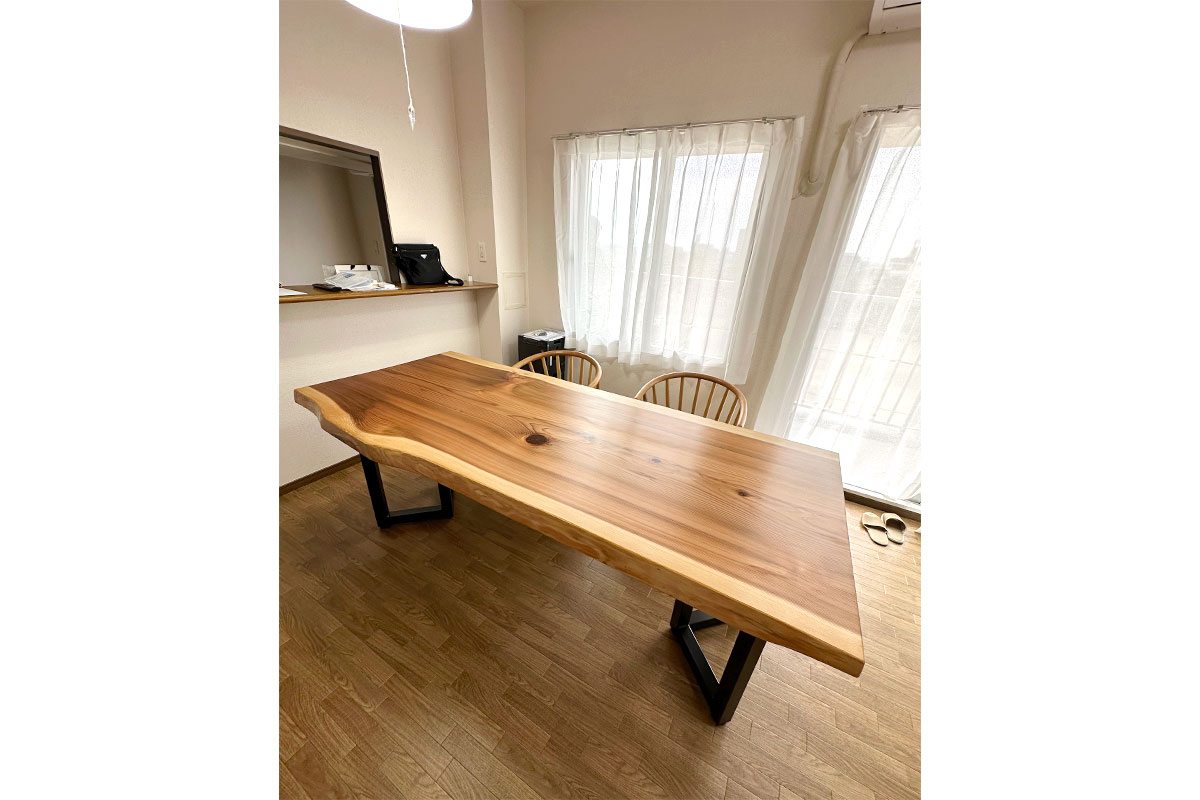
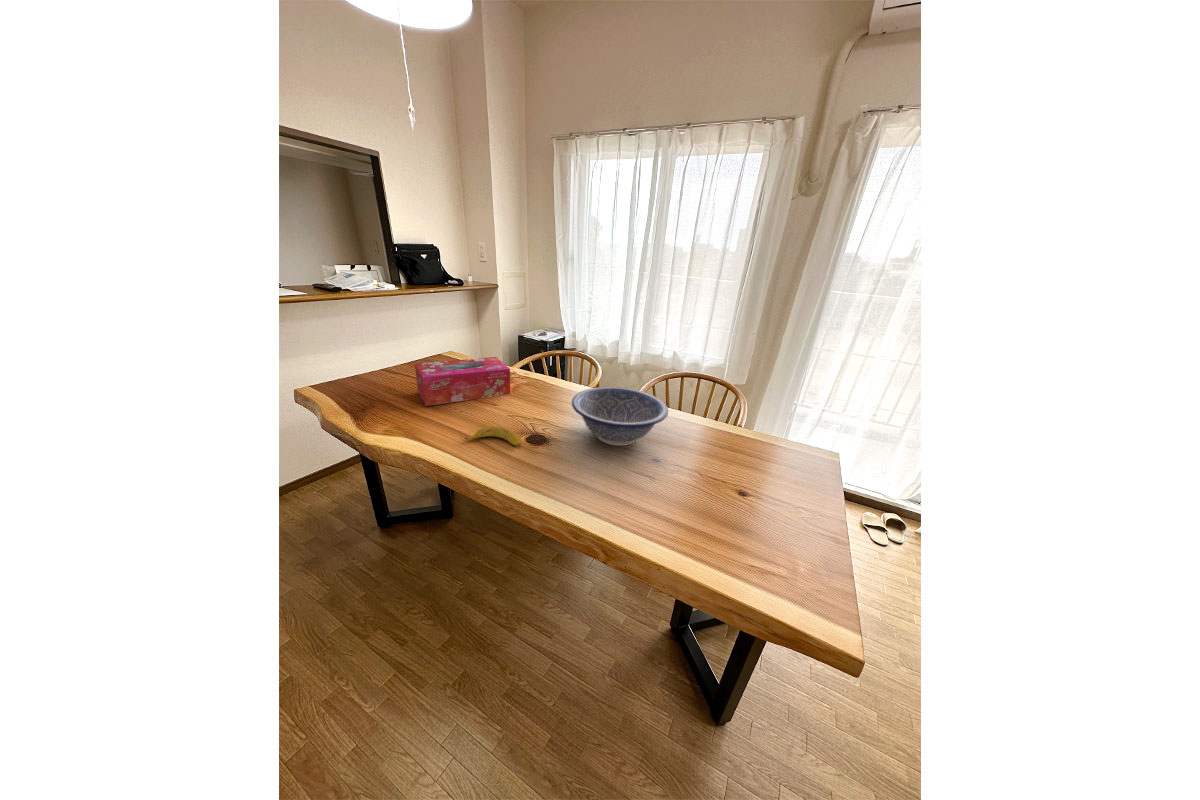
+ decorative bowl (618, 420)
+ tissue box (463, 379)
+ banana (494, 436)
